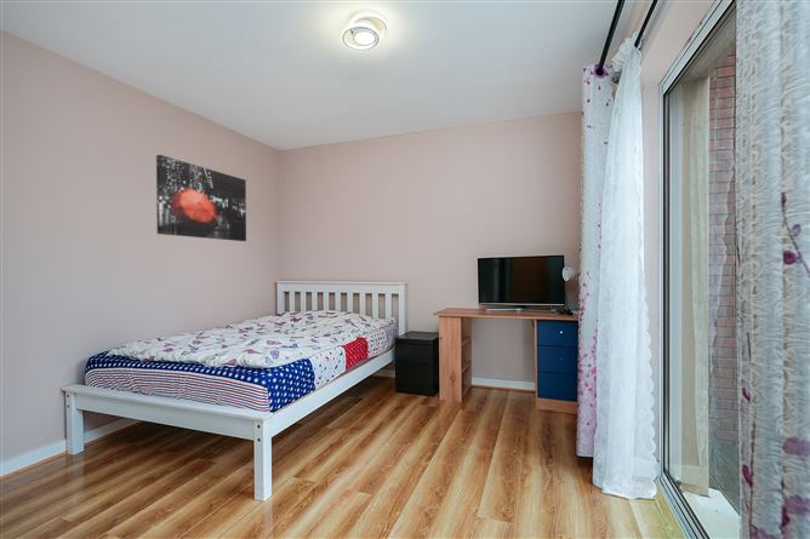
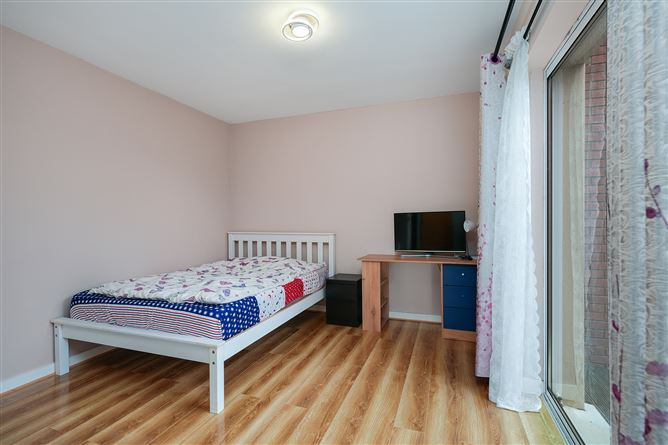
- wall art (206, 203)
